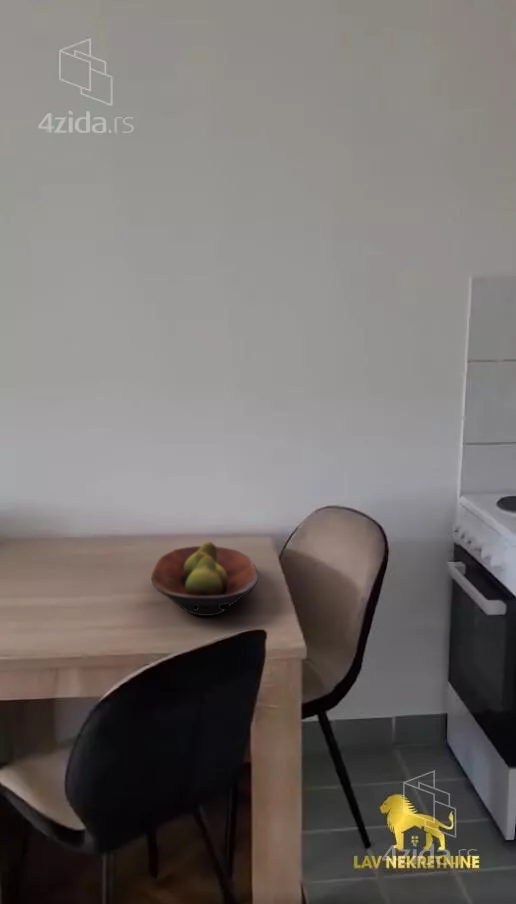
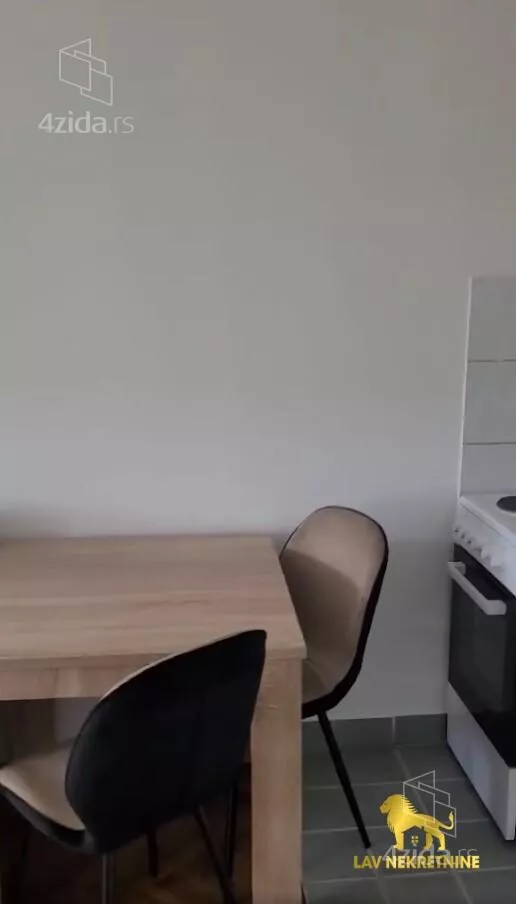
- fruit bowl (204, 572)
